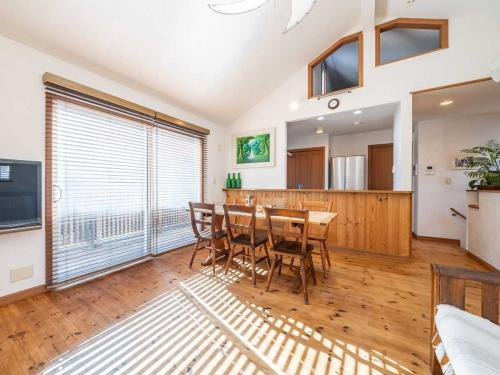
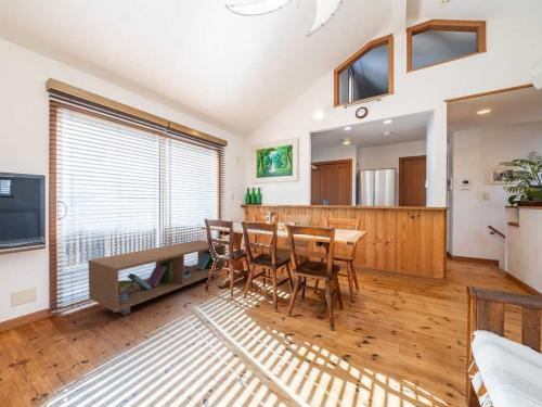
+ storage bench (168, 269)
